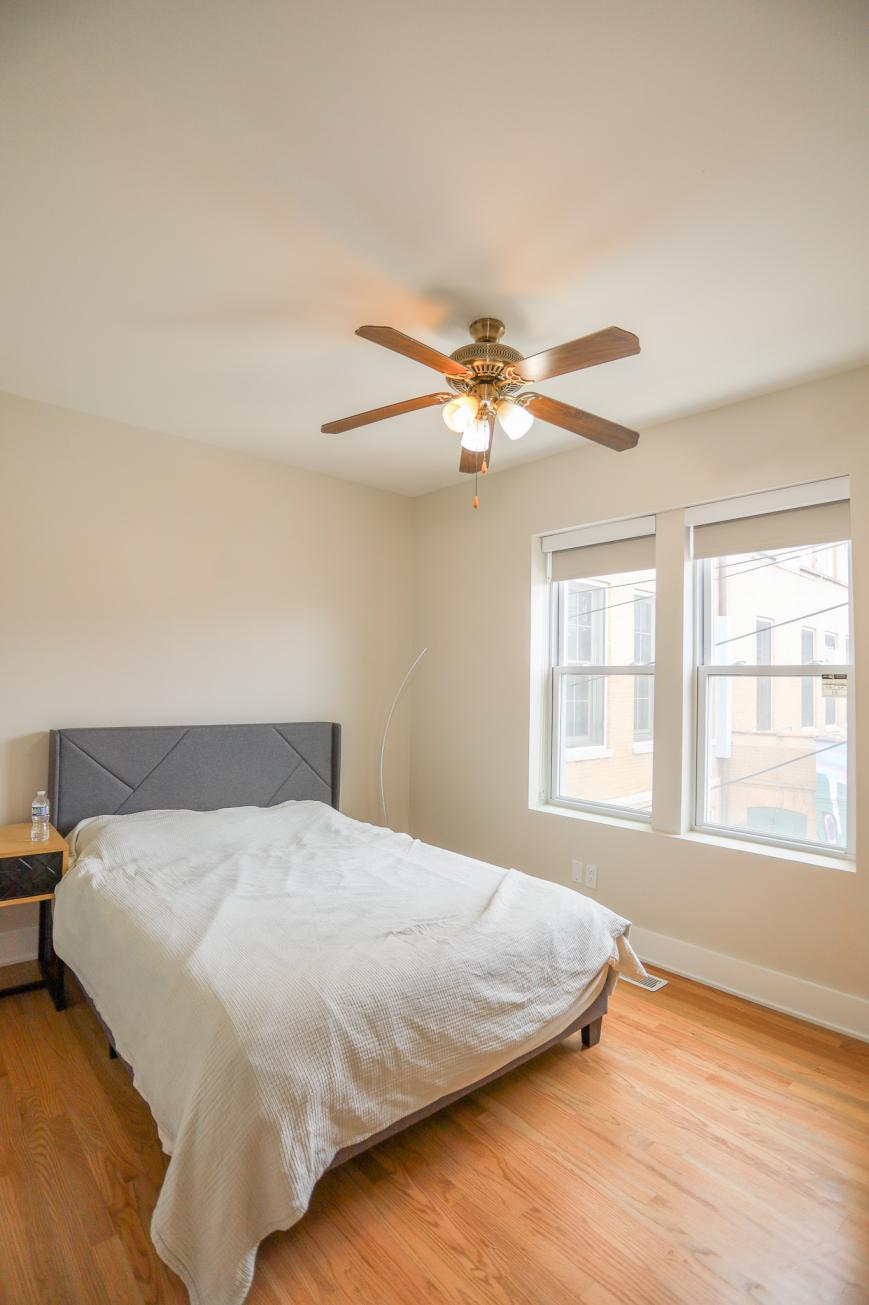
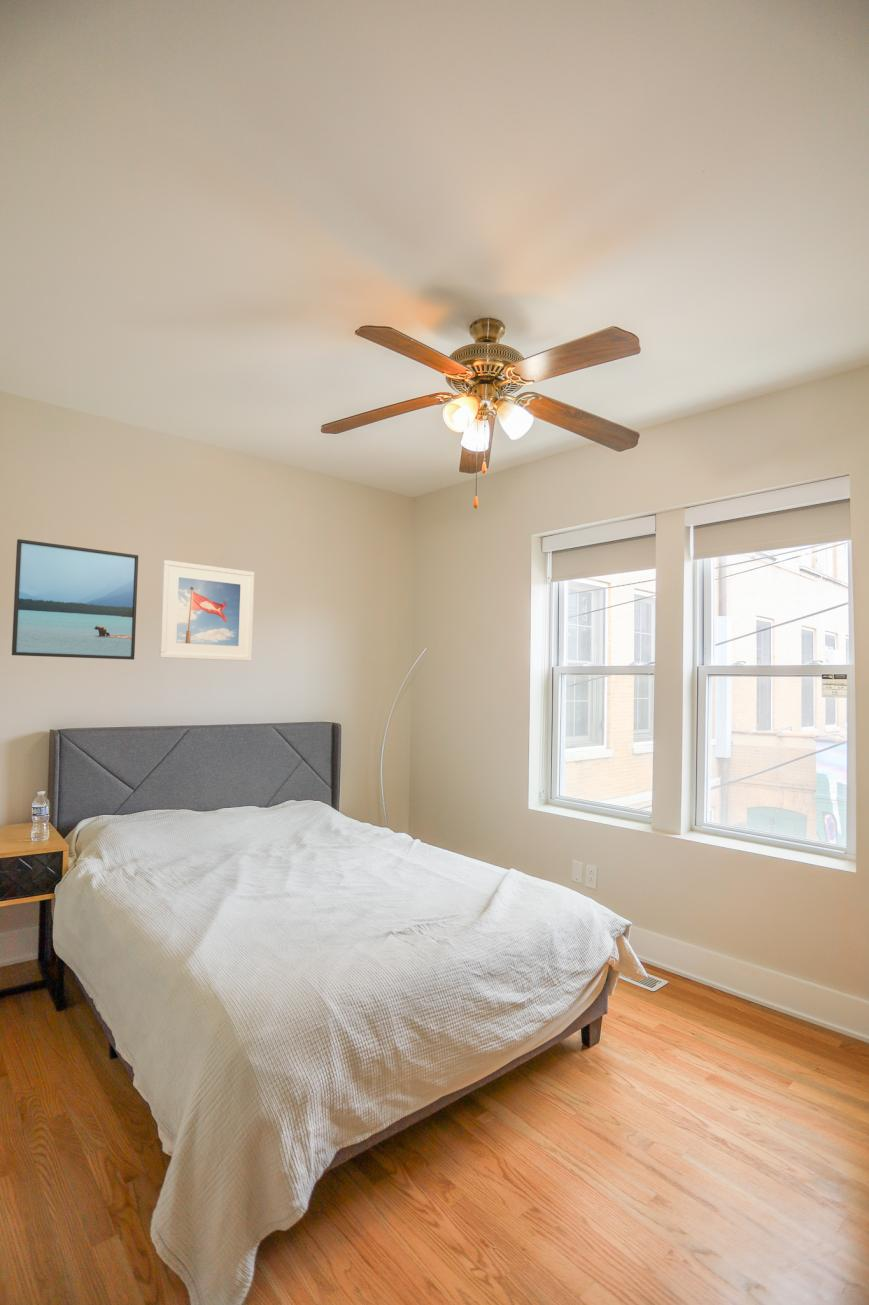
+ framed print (78, 602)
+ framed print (209, 612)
